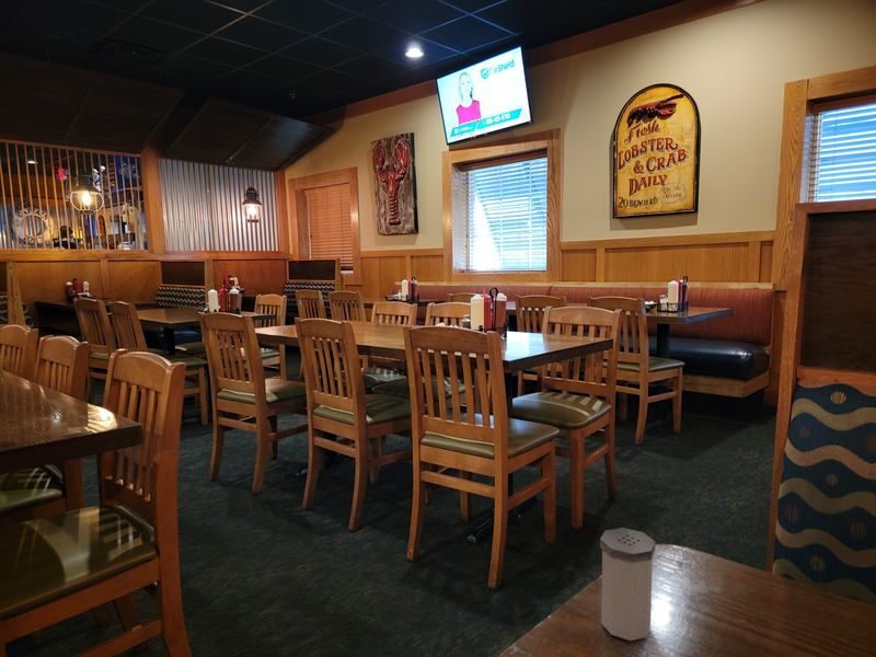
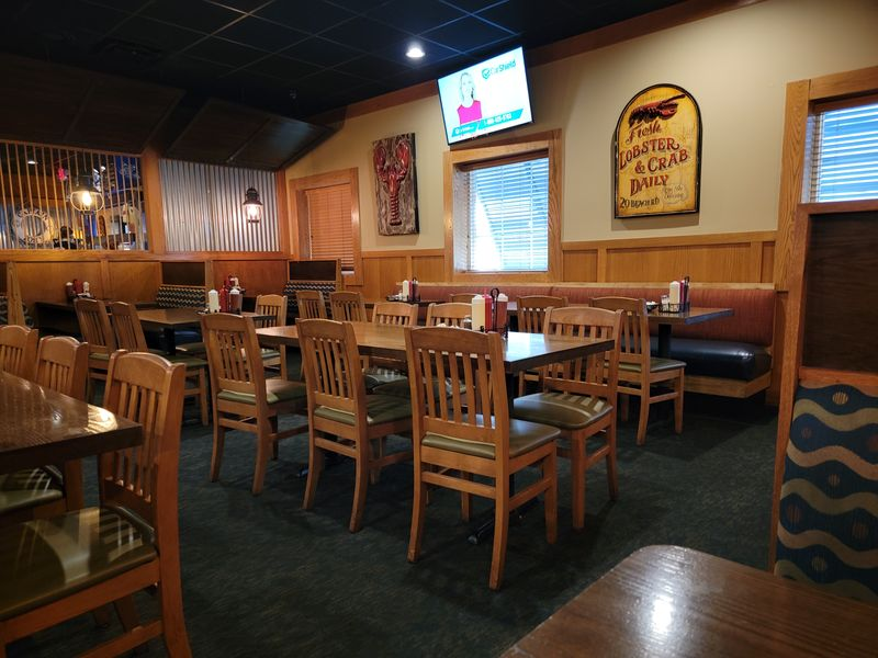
- salt shaker (626, 583)
